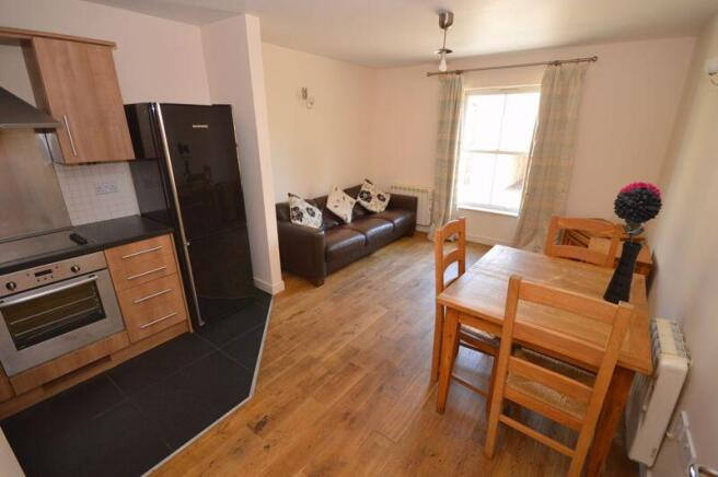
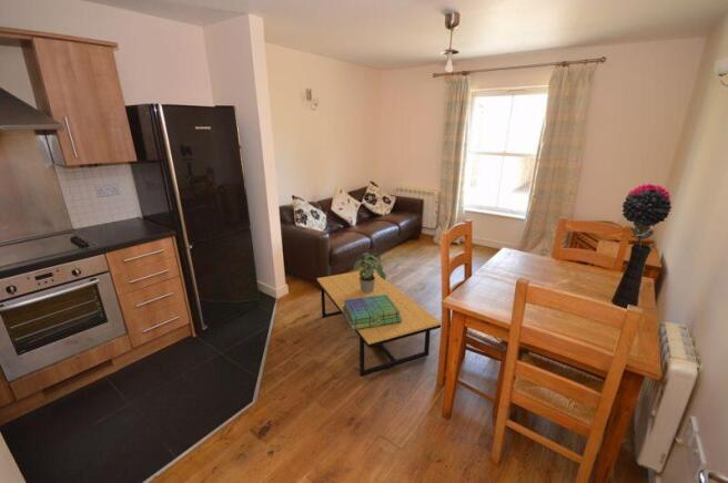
+ potted plant (368, 274)
+ coffee table (373, 327)
+ stack of books (371, 310)
